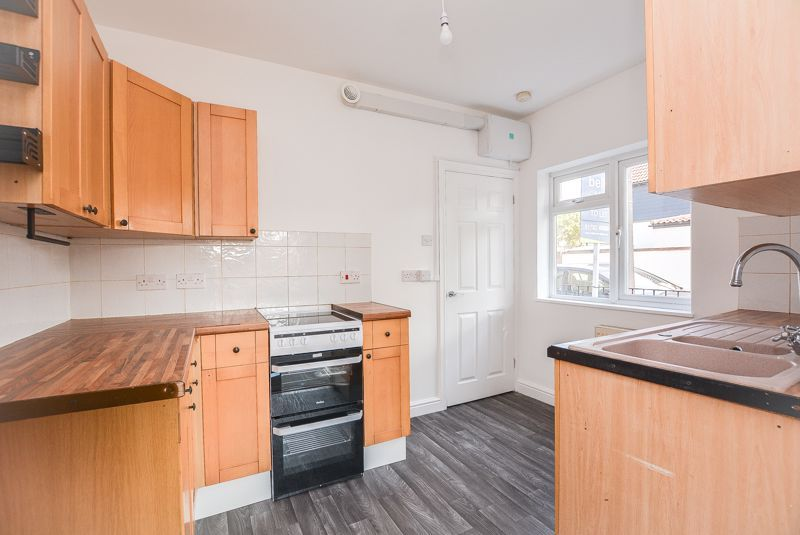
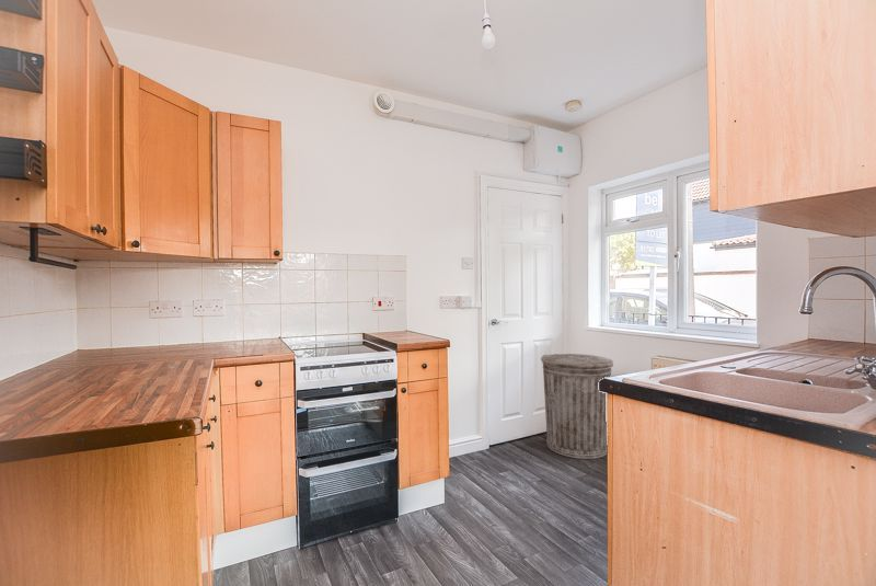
+ trash can (576, 402)
